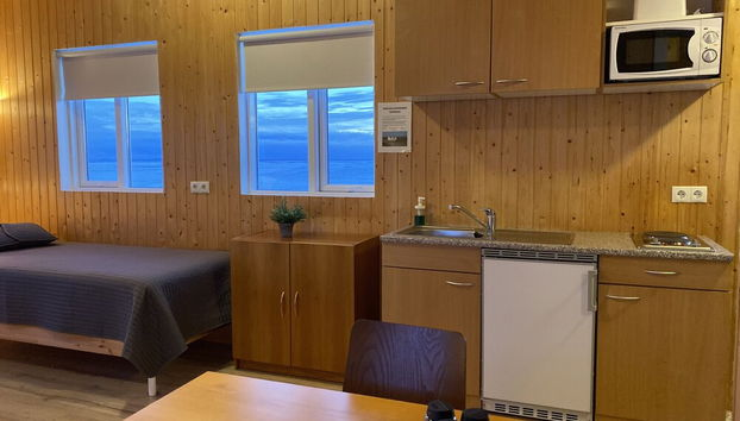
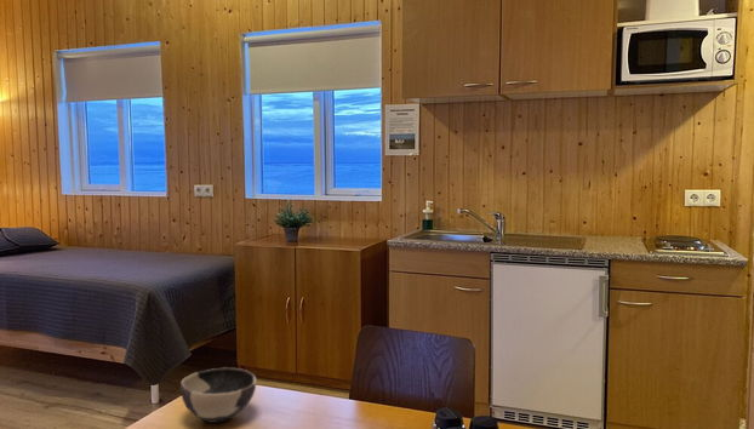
+ bowl (219, 396)
